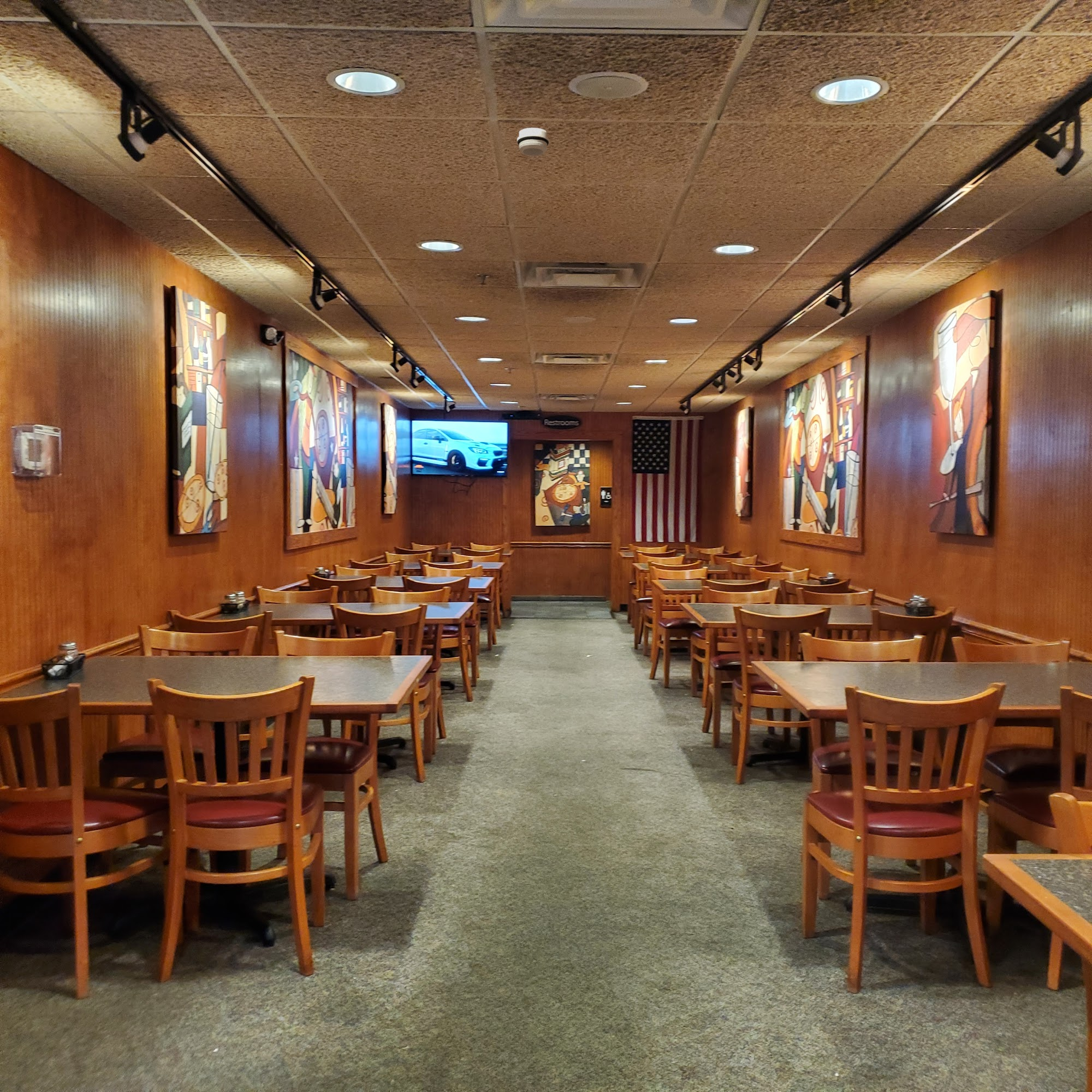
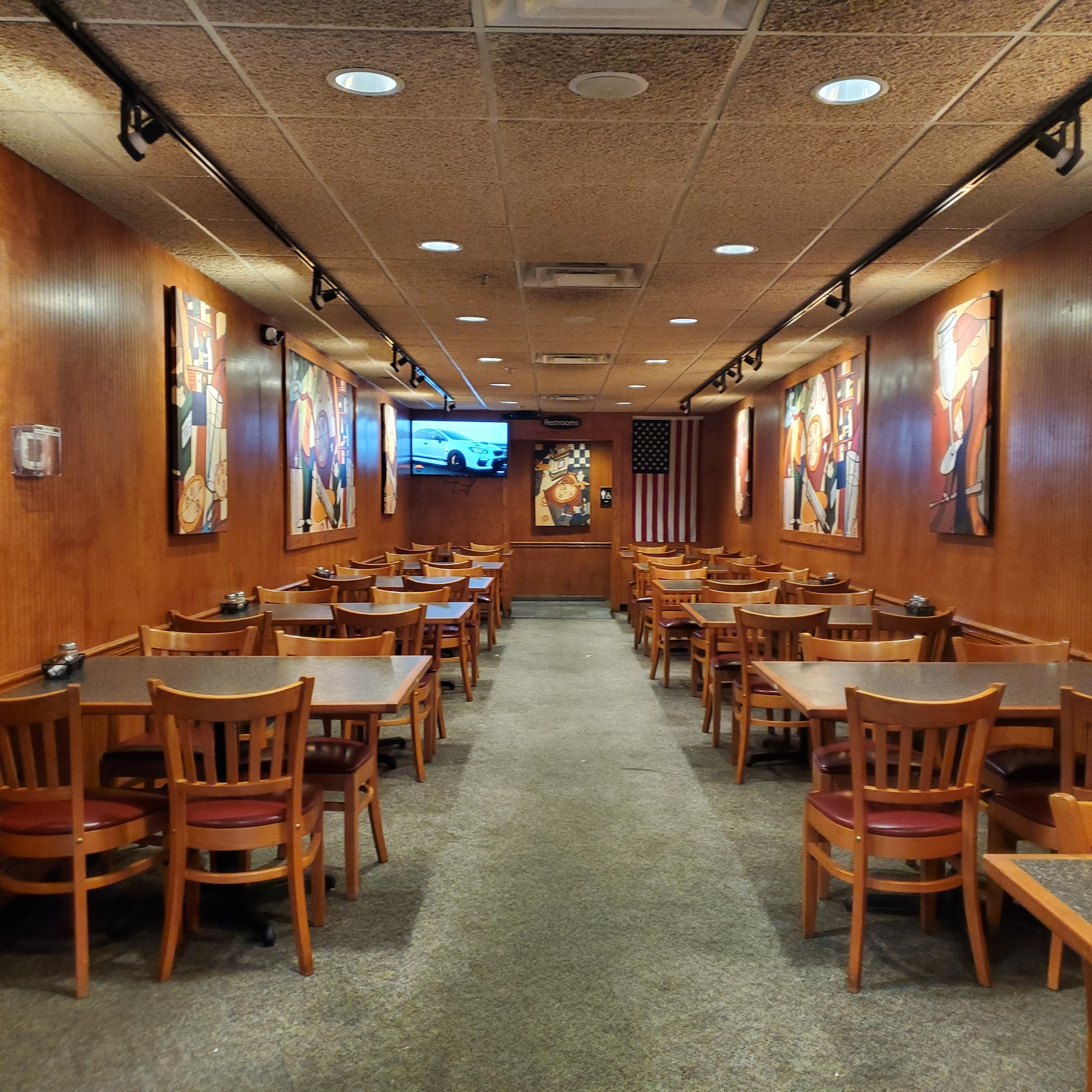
- smoke detector (533, 143)
